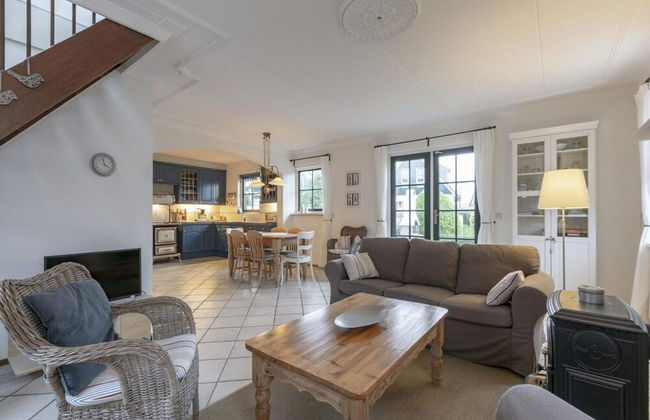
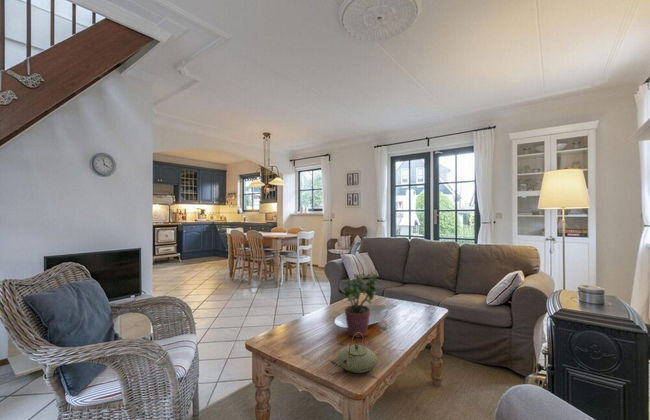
+ potted plant (357, 304)
+ teapot (355, 350)
